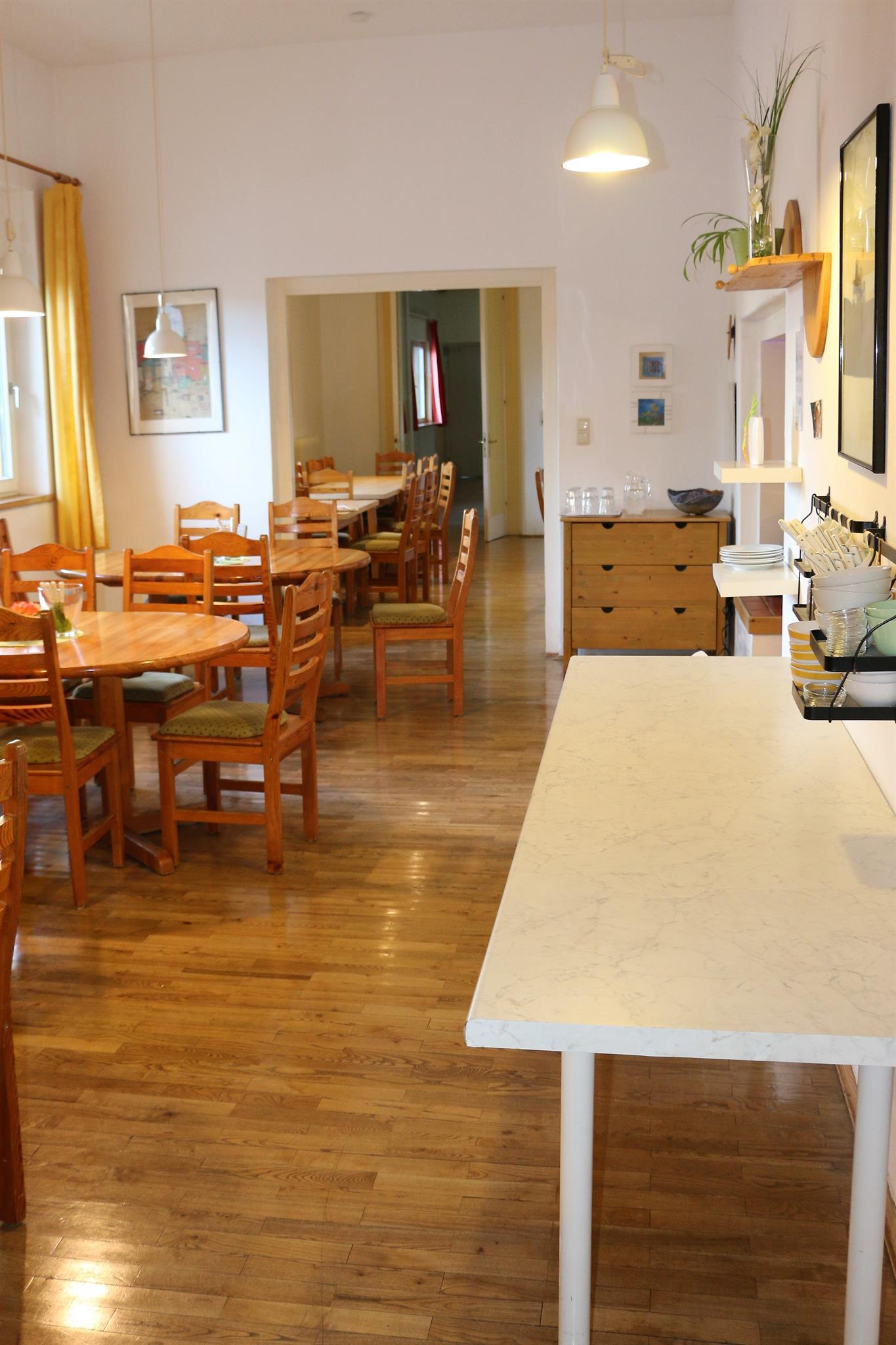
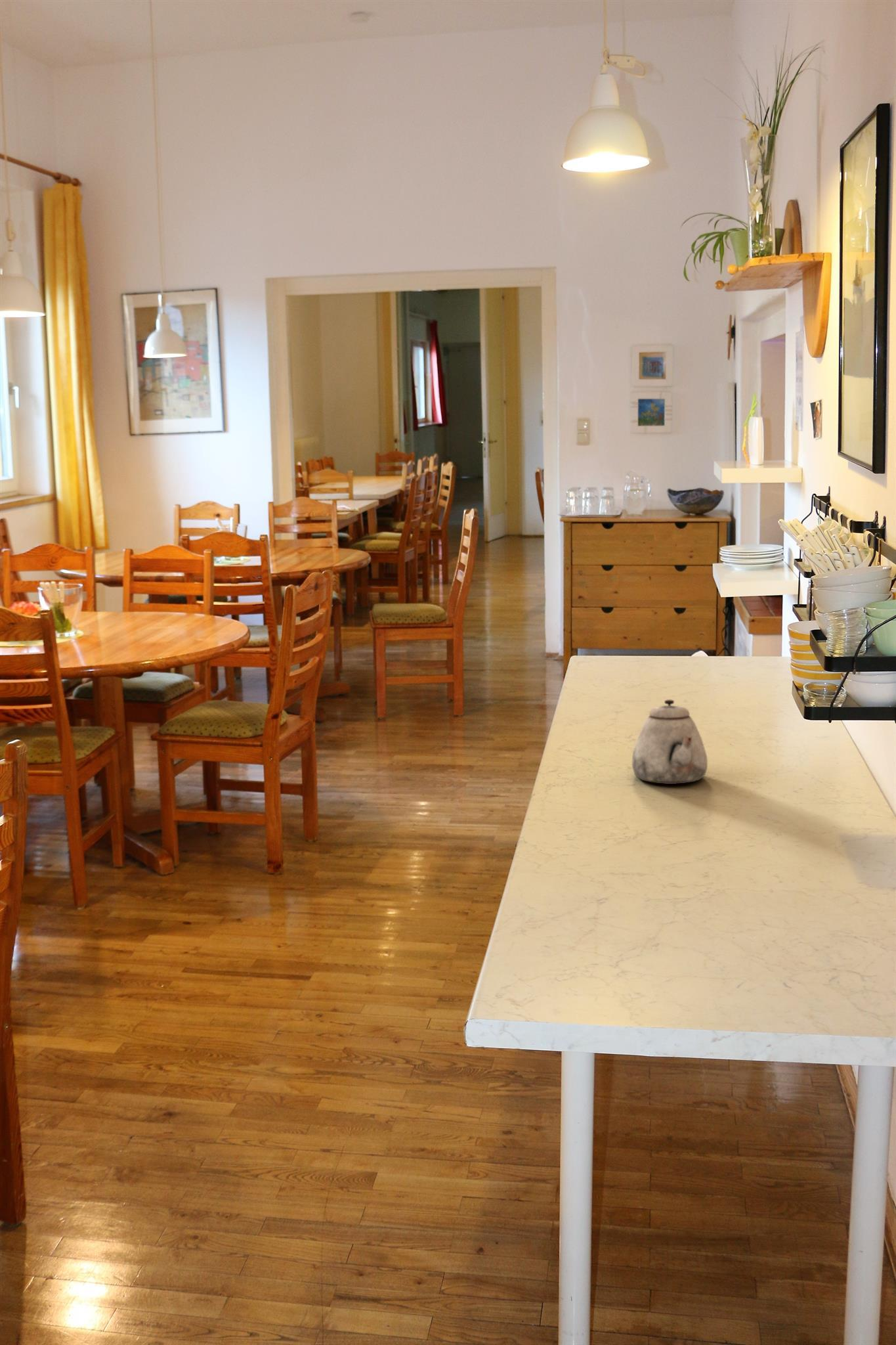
+ teapot (672, 740)
